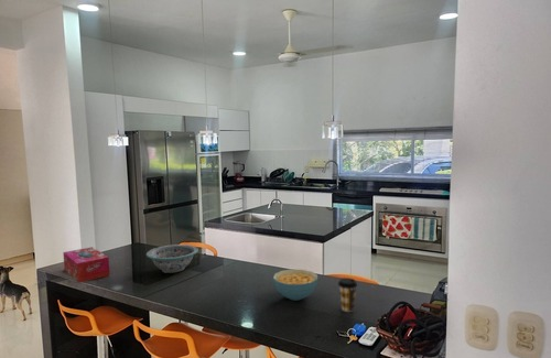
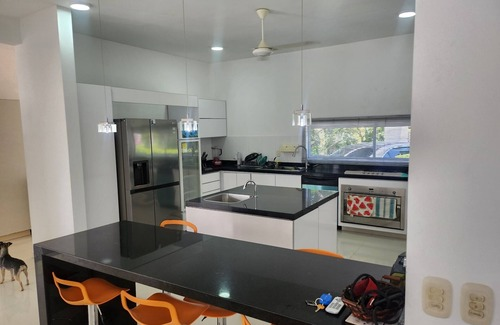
- cereal bowl (295, 286)
- tissue box (85, 263)
- coffee cup (347, 294)
- decorative bowl (173, 260)
